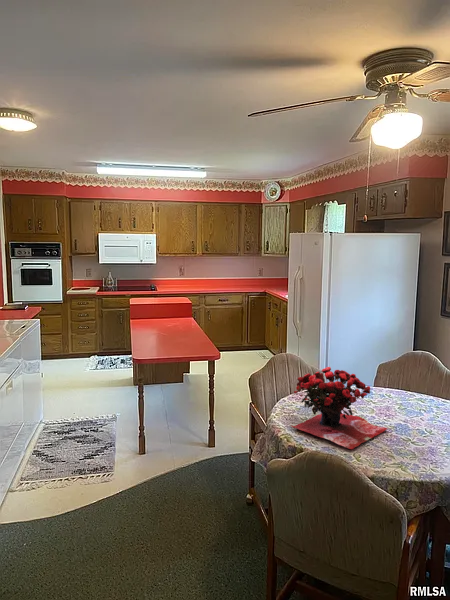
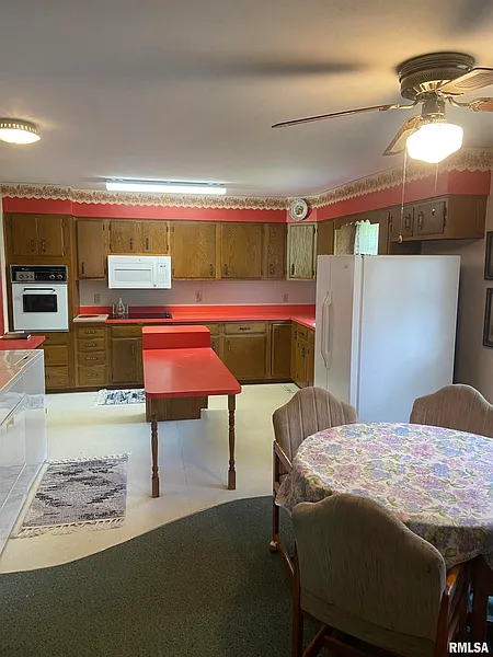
- flower arrangement (339, 400)
